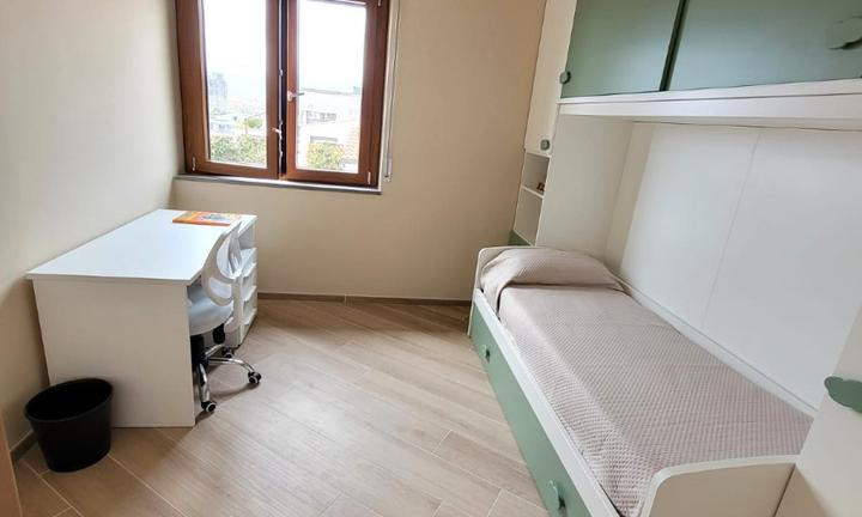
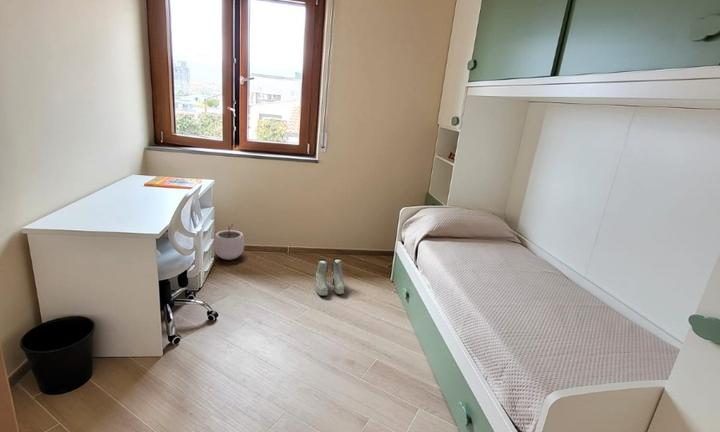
+ boots (332, 275)
+ plant pot (229, 240)
